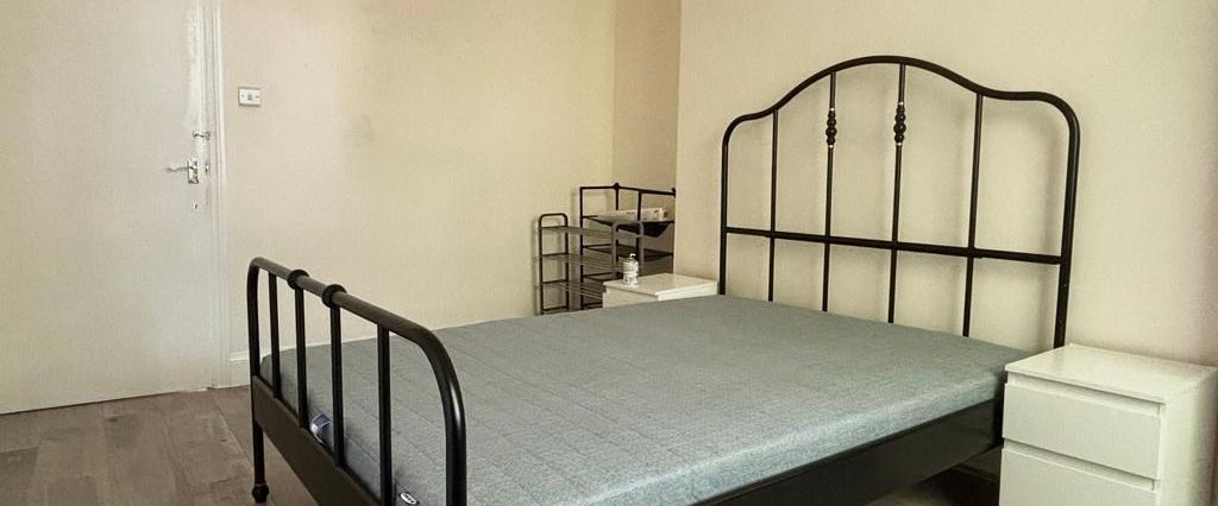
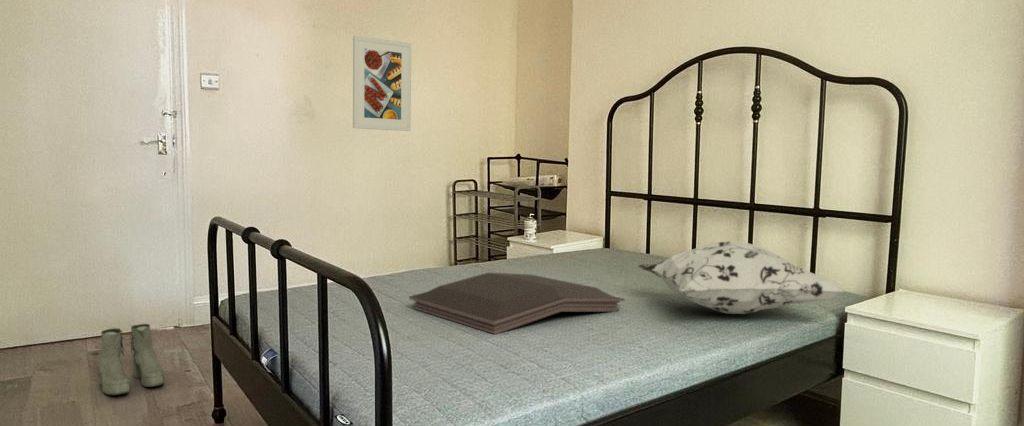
+ decorative pillow (730, 277)
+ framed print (382, 84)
+ serving tray (517, 294)
+ boots (132, 355)
